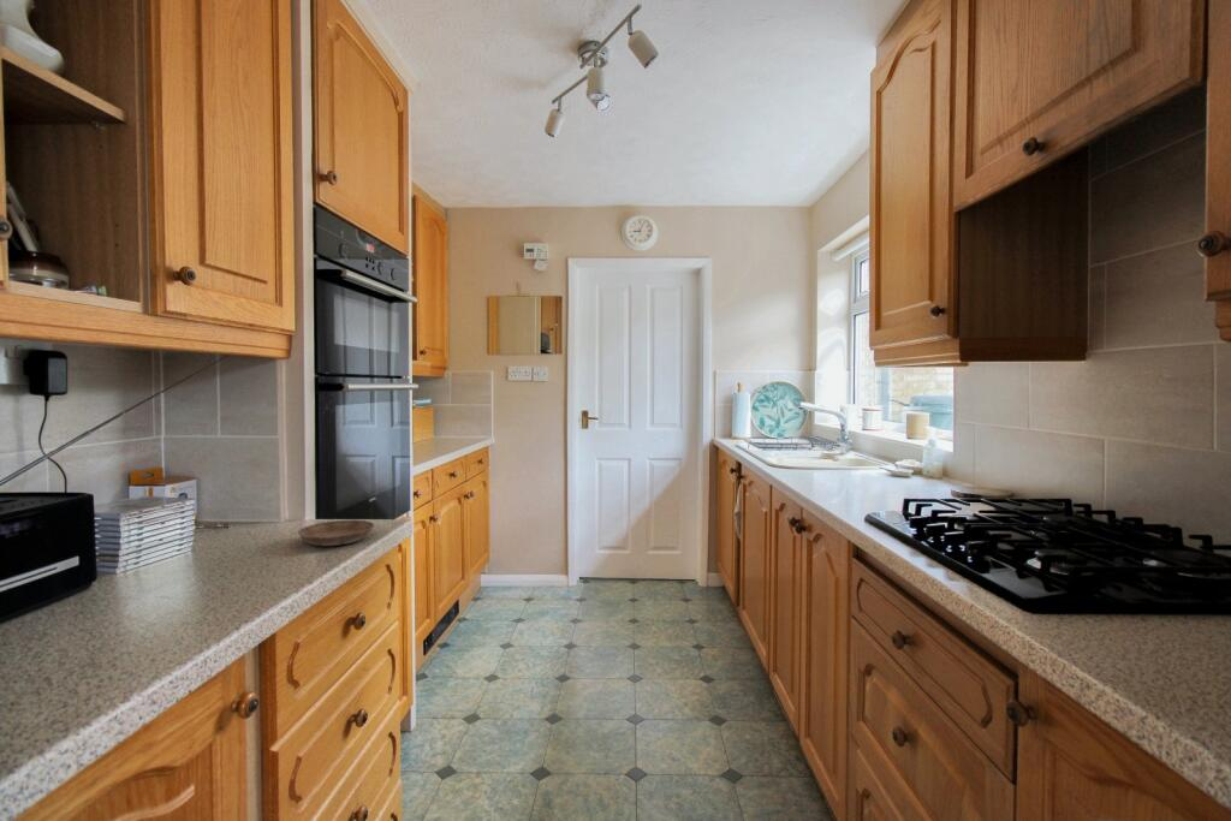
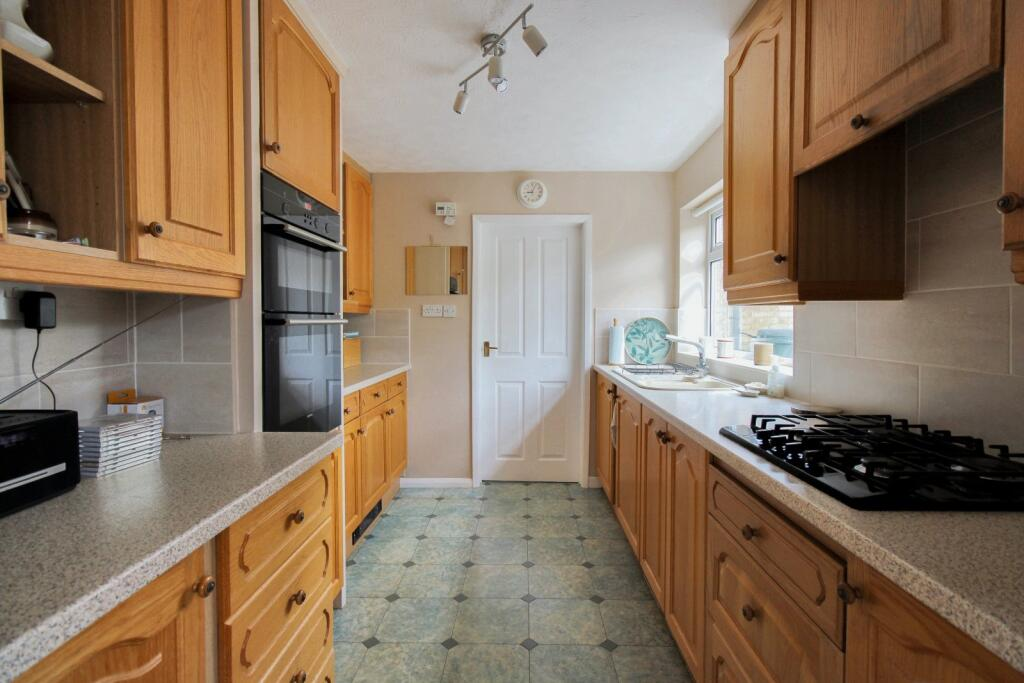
- saucer (337, 533)
